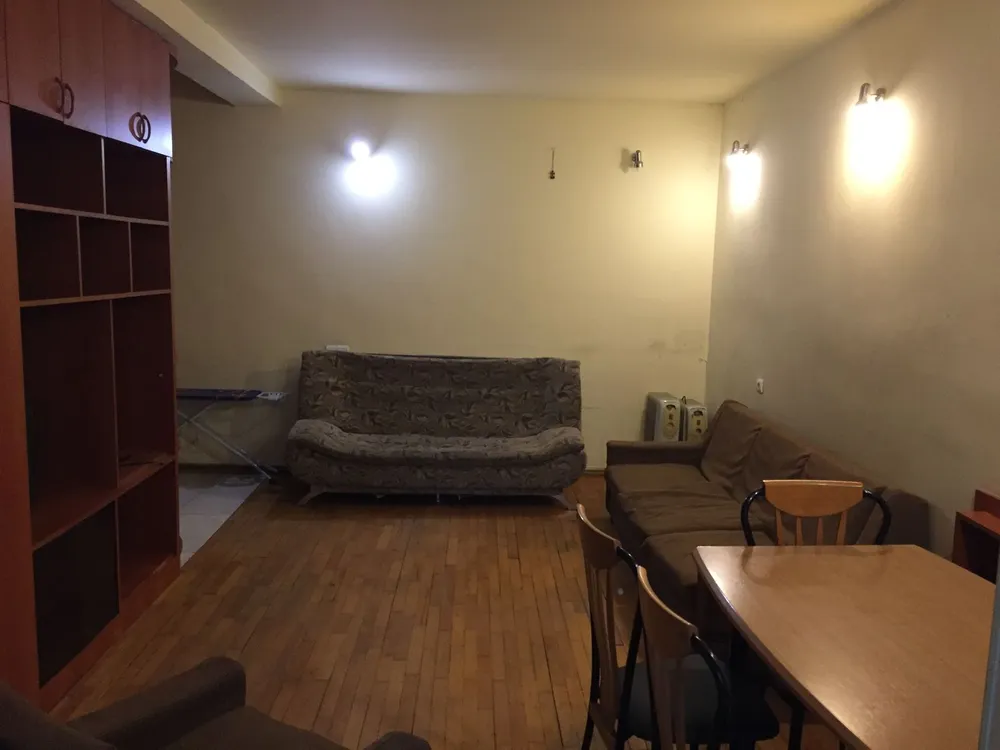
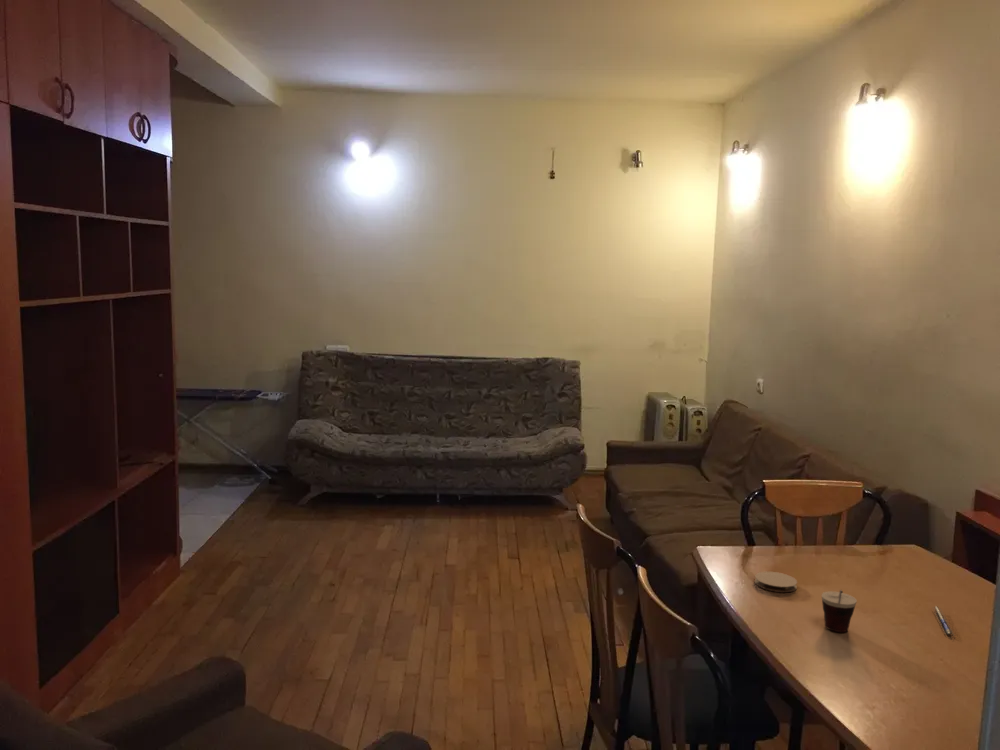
+ cup (838, 607)
+ coaster (775, 581)
+ pen (942, 619)
